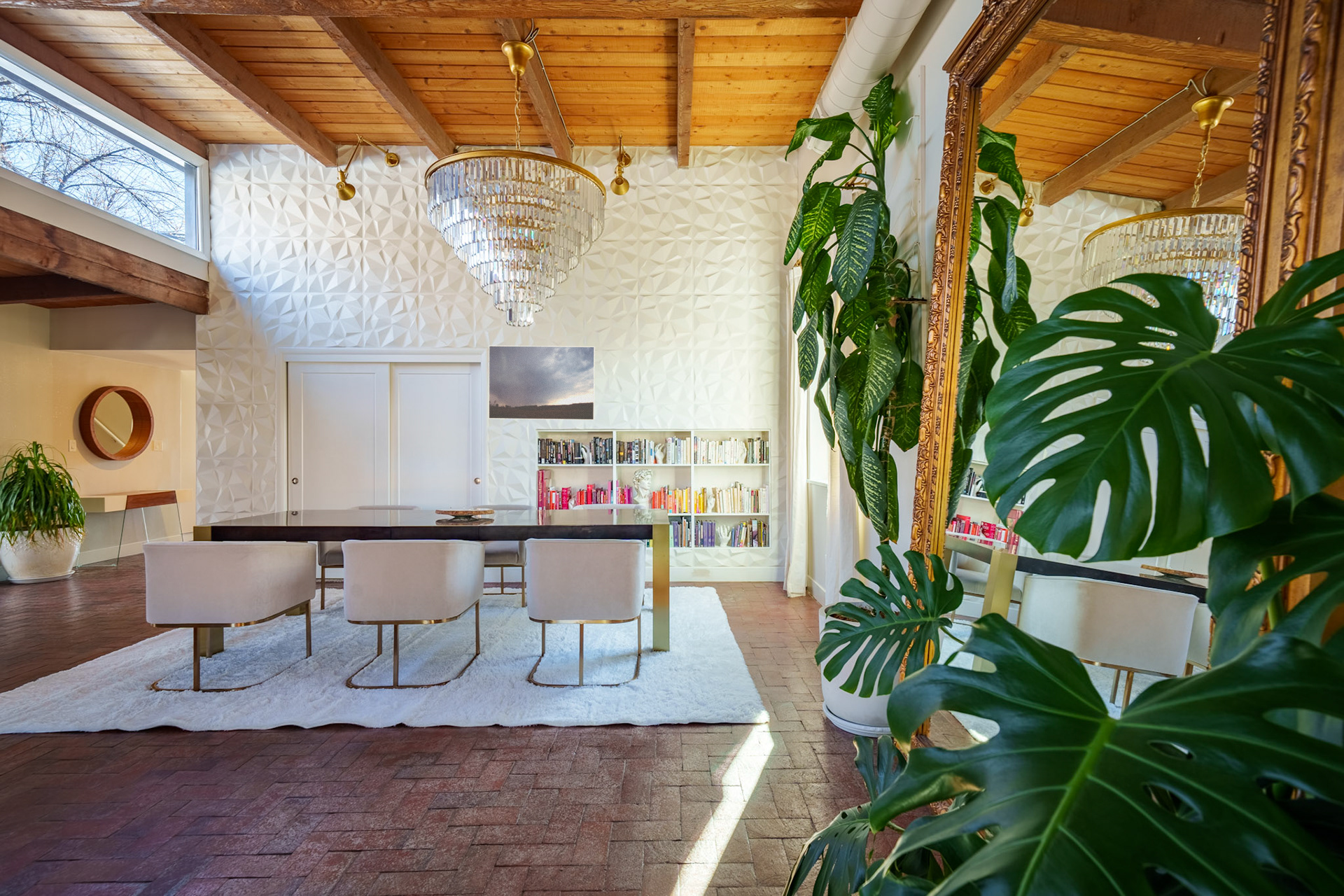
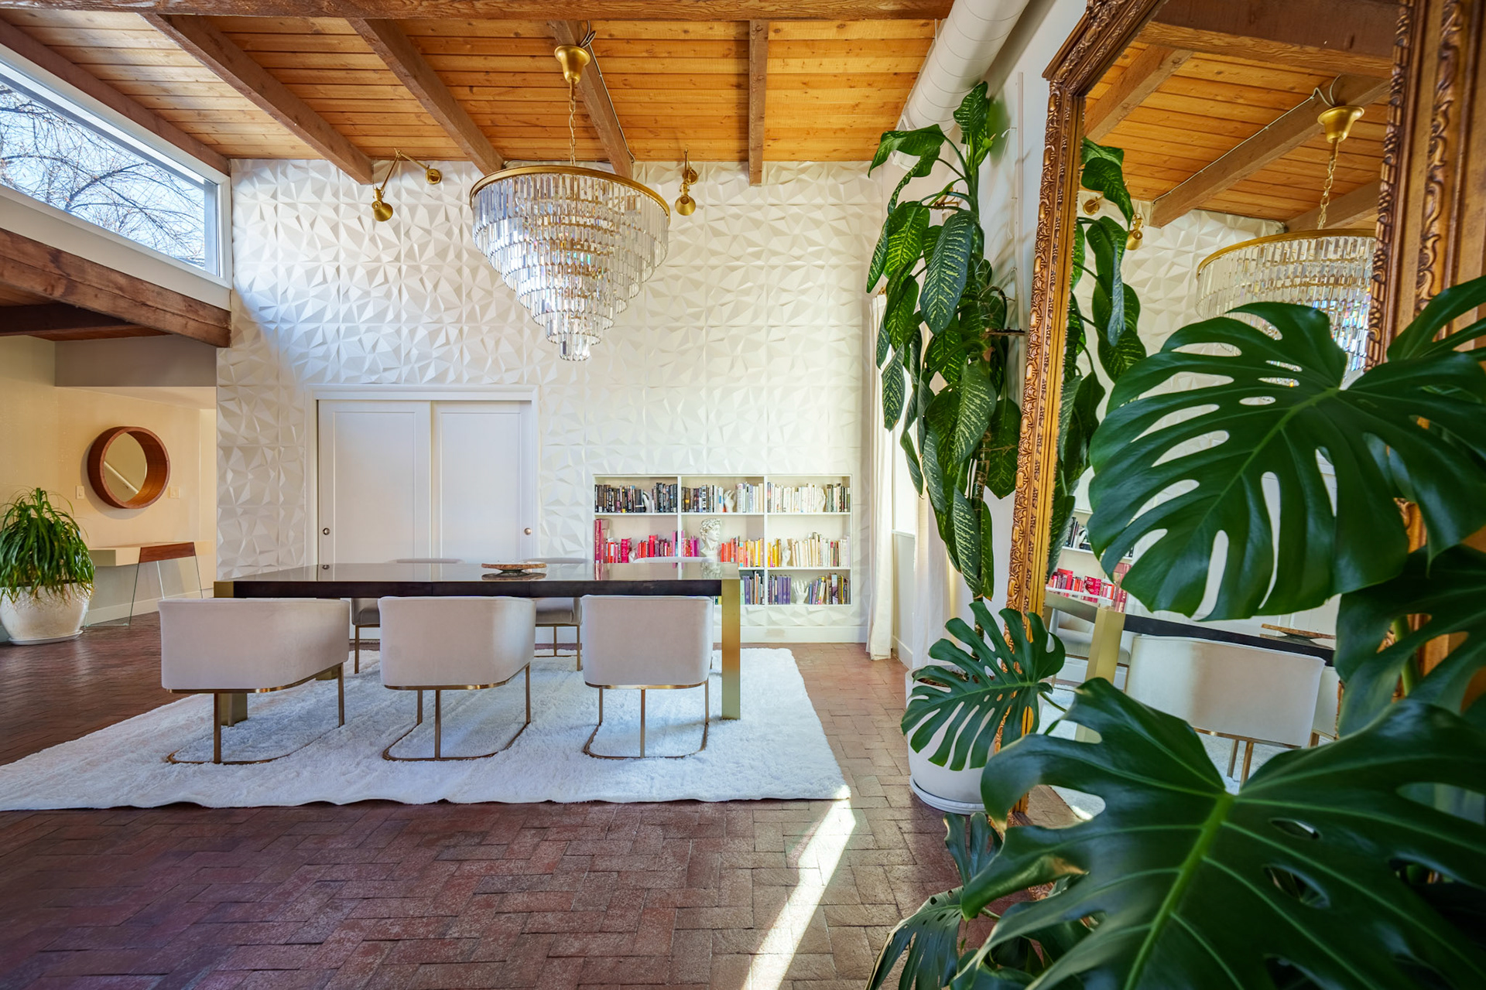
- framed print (541, 383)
